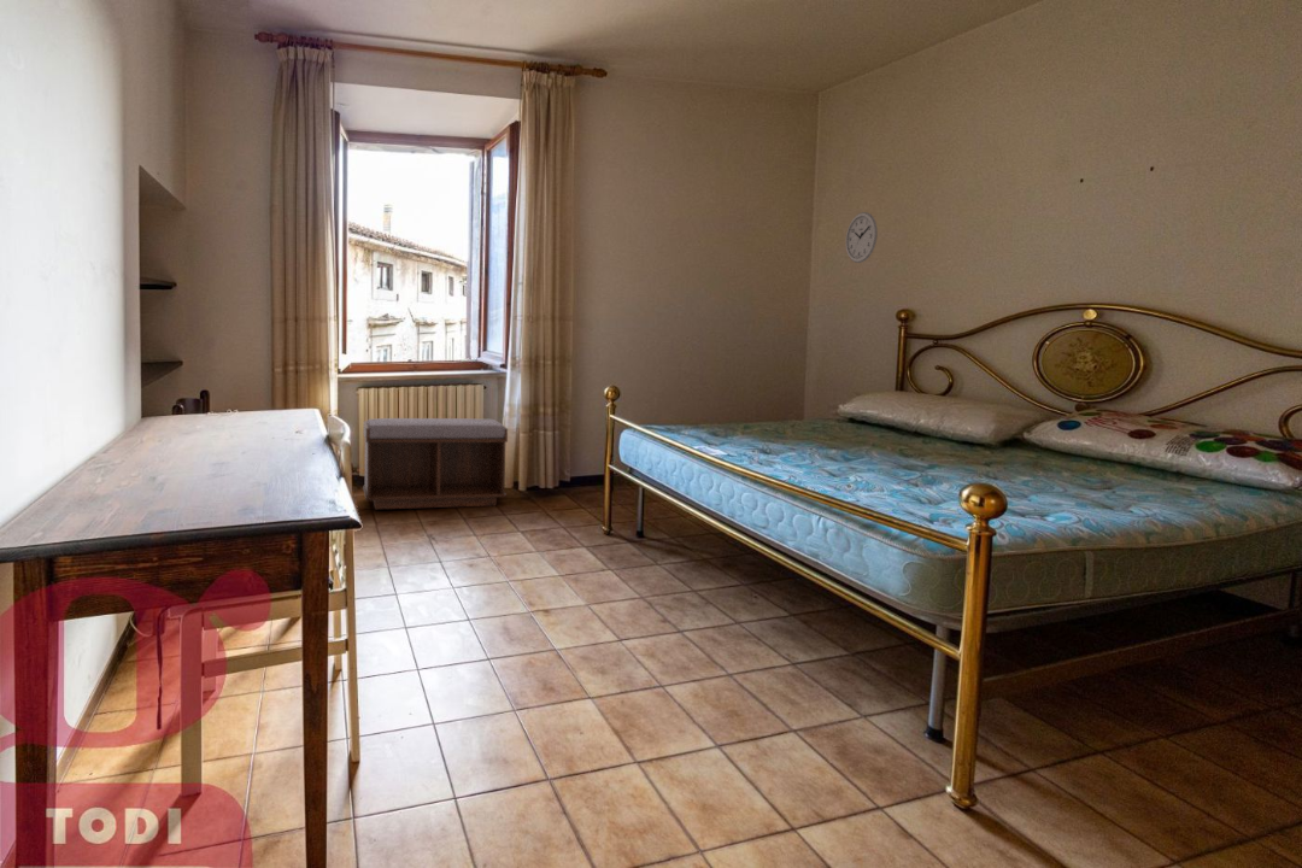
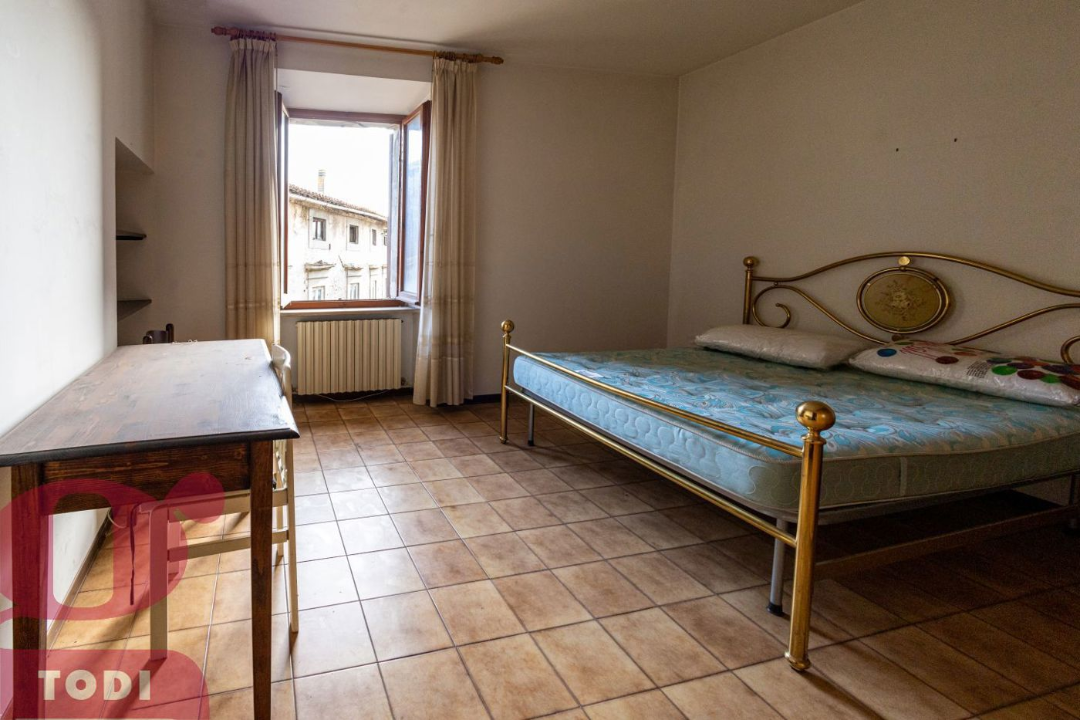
- bench (434, 461)
- wall clock (860, 237)
